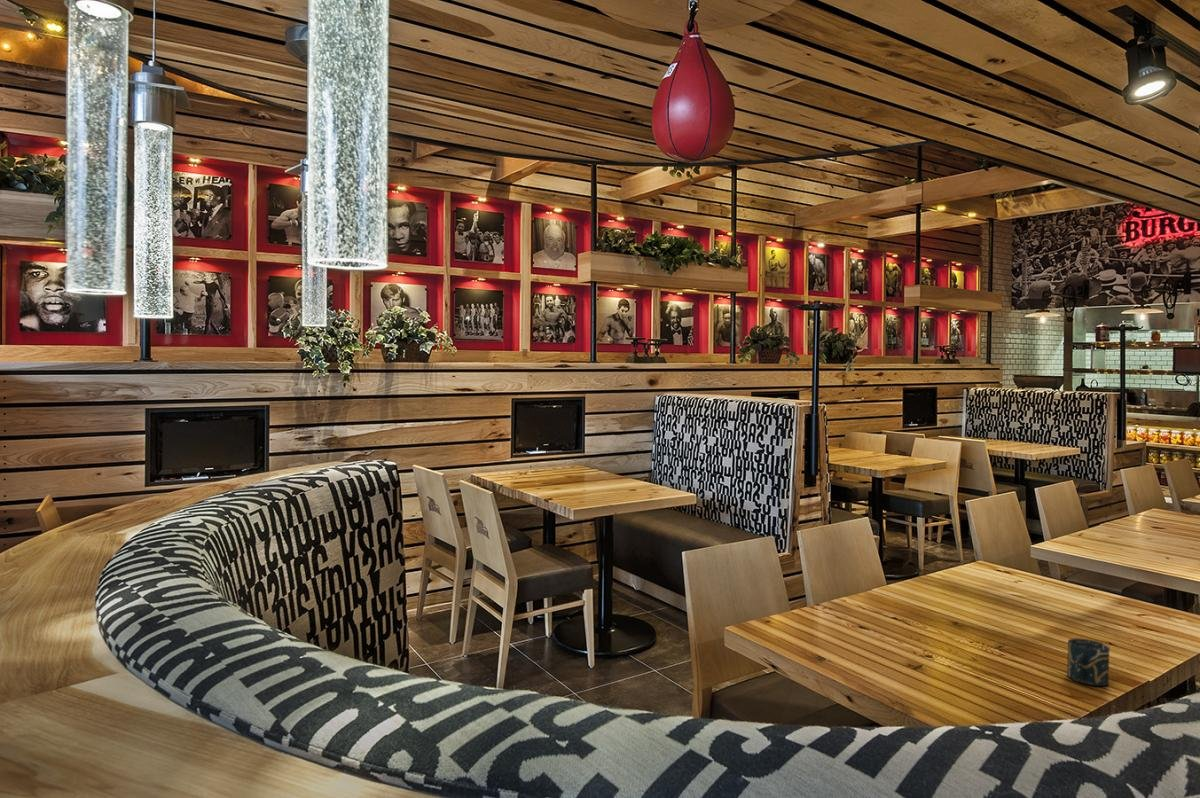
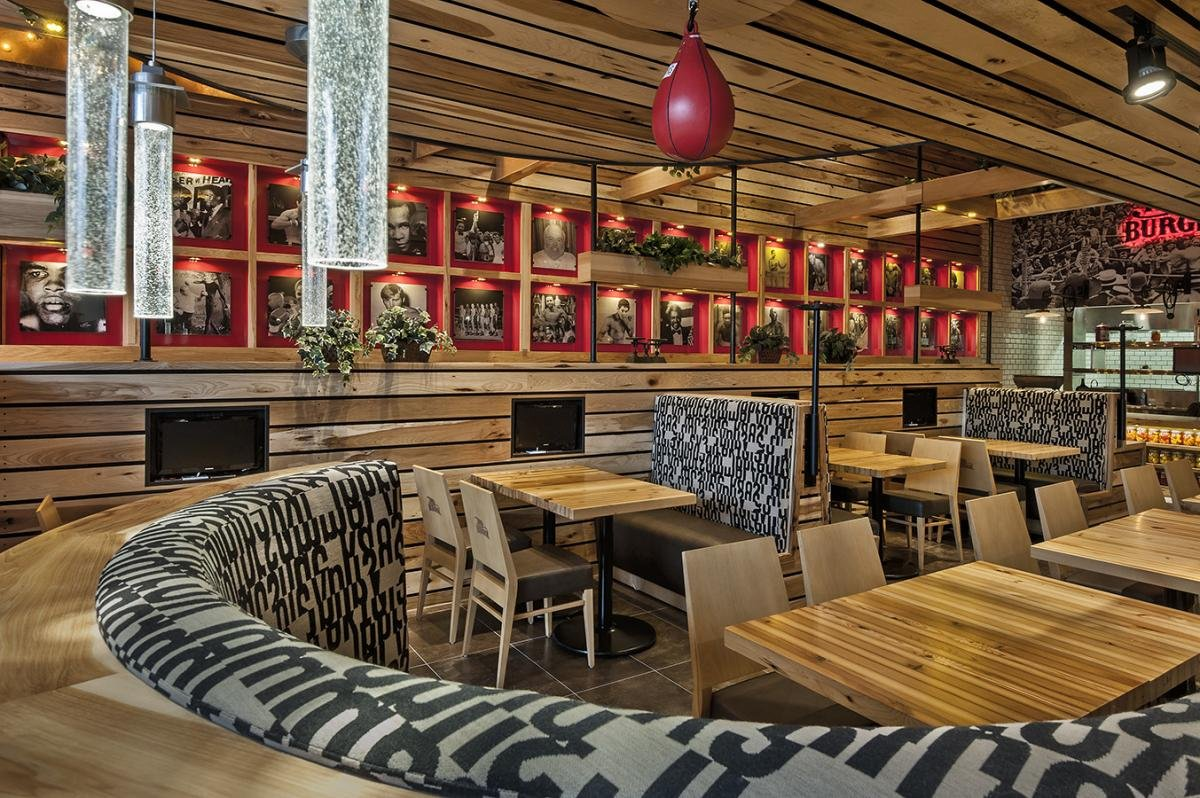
- cup (1085, 663)
